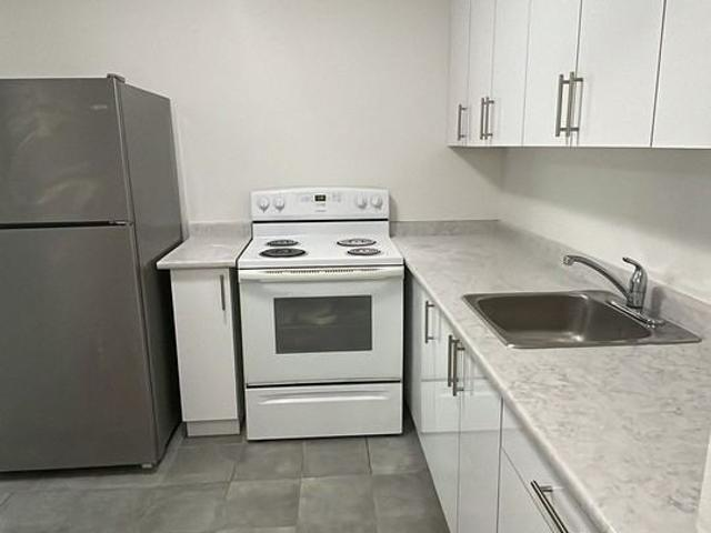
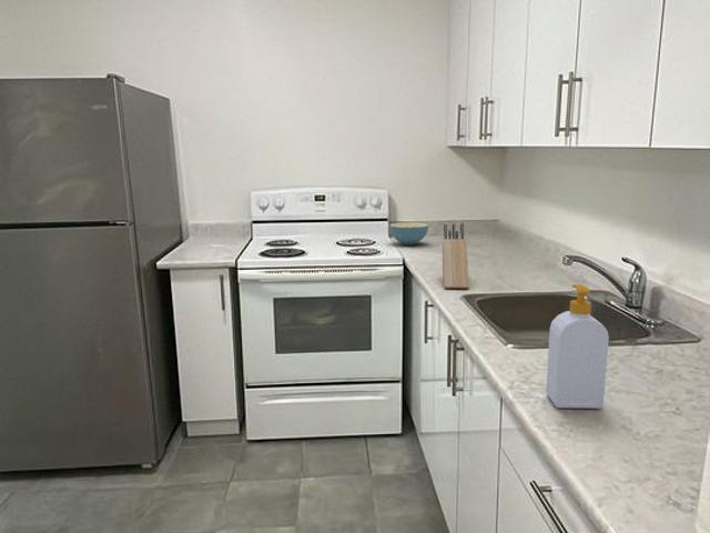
+ cereal bowl (408, 234)
+ soap bottle (577, 344)
+ knife block (455, 253)
